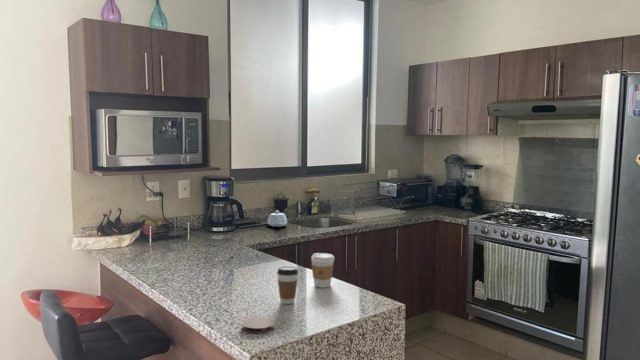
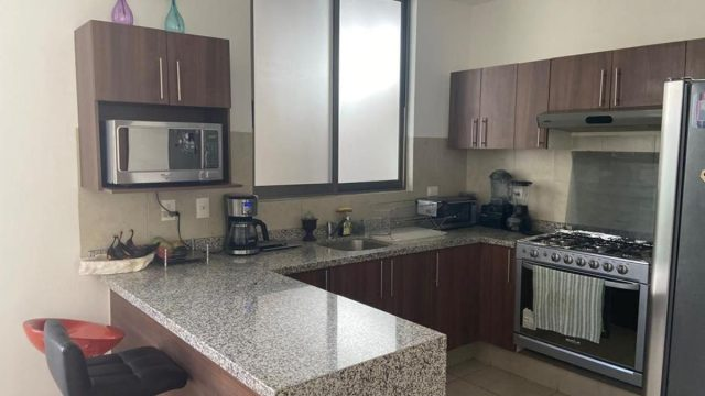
- coaster (258, 324)
- coffee cup (322, 269)
- coffee cup (287, 284)
- teapot (277, 218)
